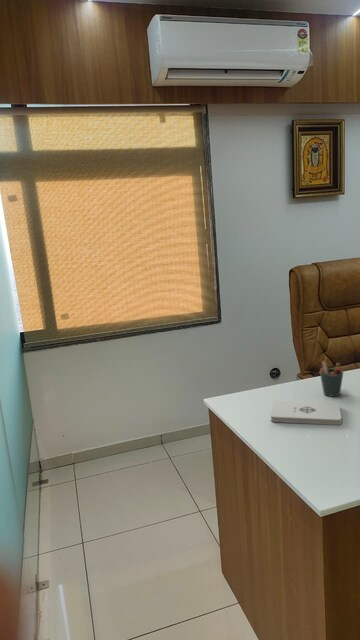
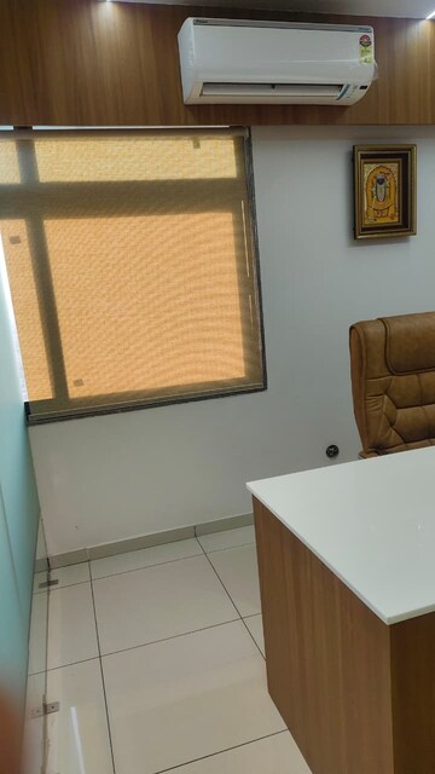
- pen holder (331, 376)
- notepad (305, 412)
